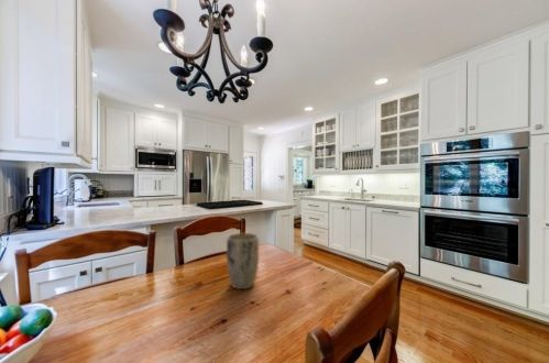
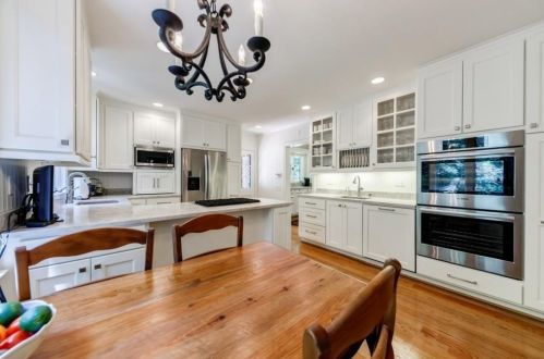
- plant pot (242, 260)
